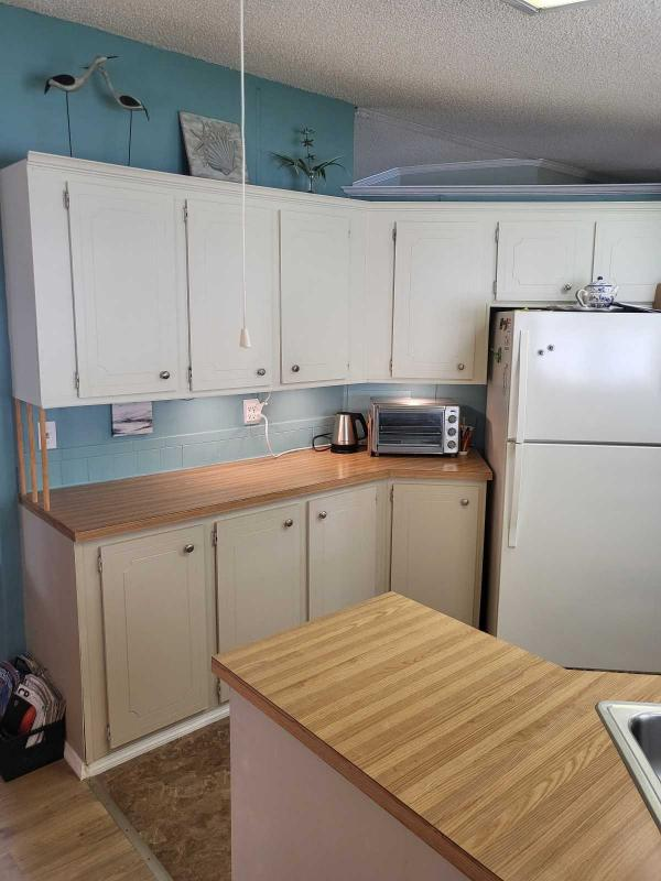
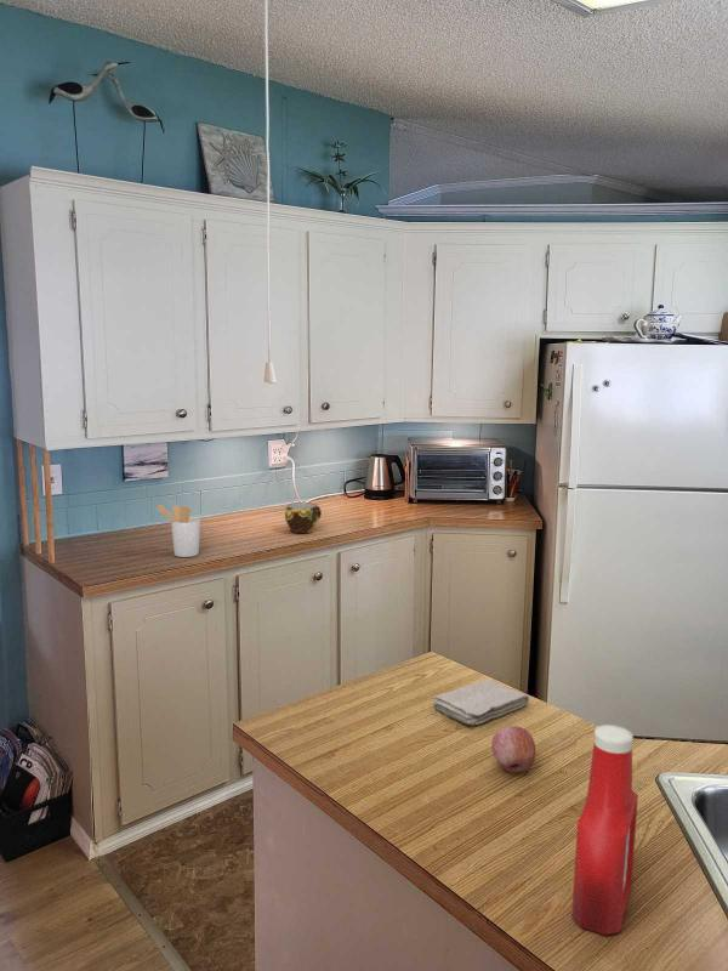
+ washcloth (479, 699)
+ cup (302, 517)
+ utensil holder (177, 528)
+ soap bottle (608, 817)
+ fruit (513, 748)
